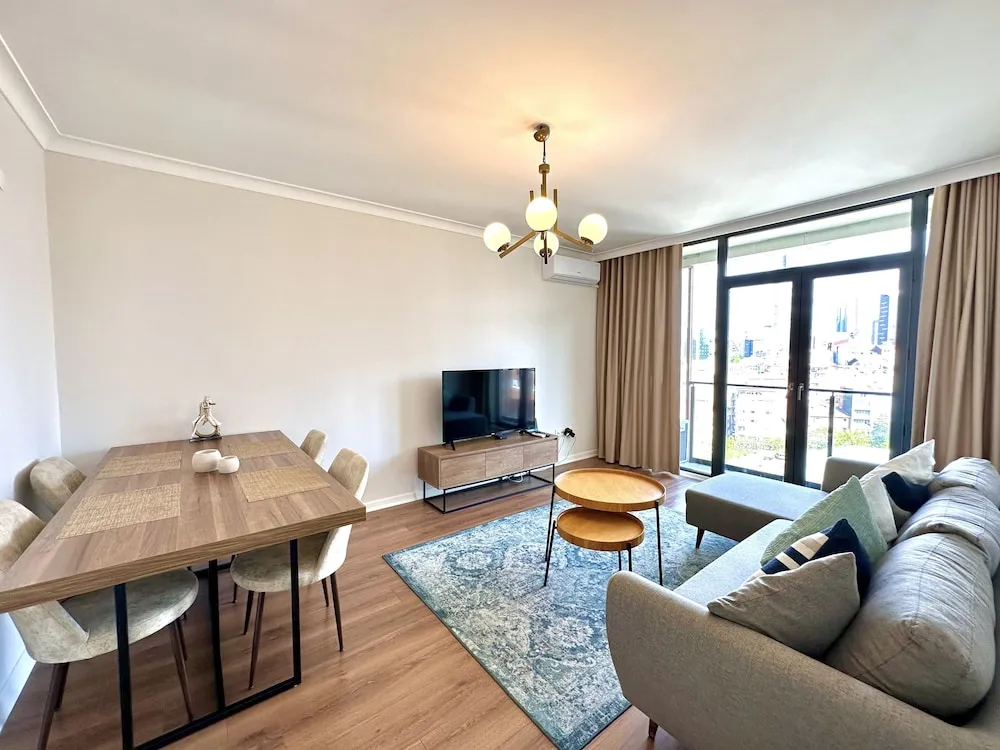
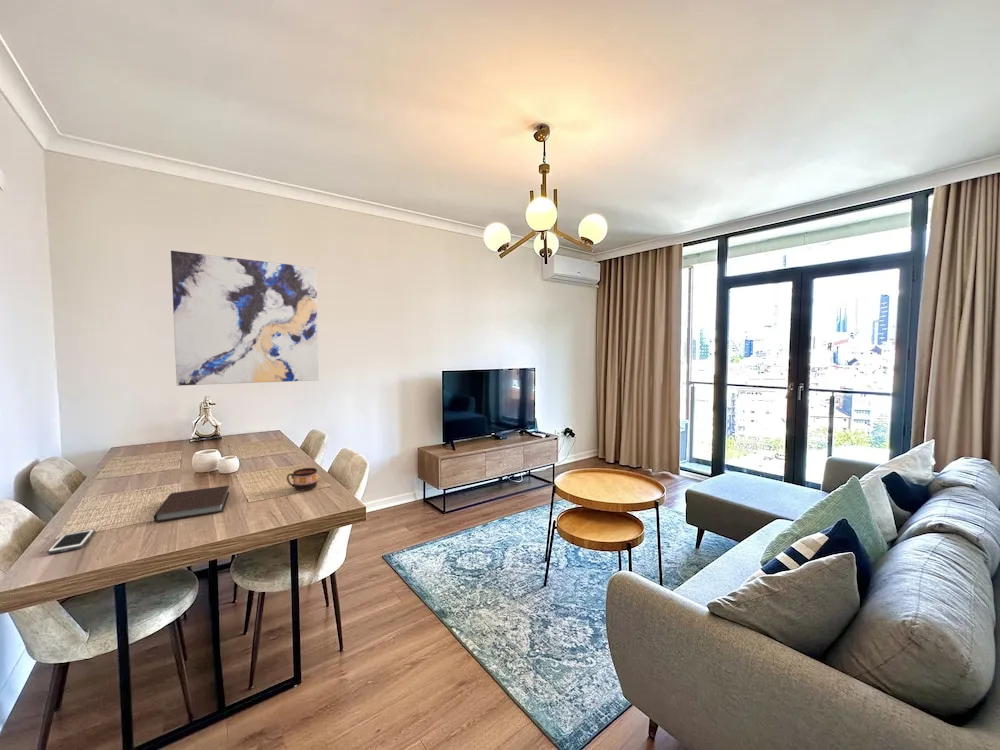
+ wall art (252, 321)
+ cup (304, 479)
+ cell phone (72, 540)
+ notebook (195, 502)
